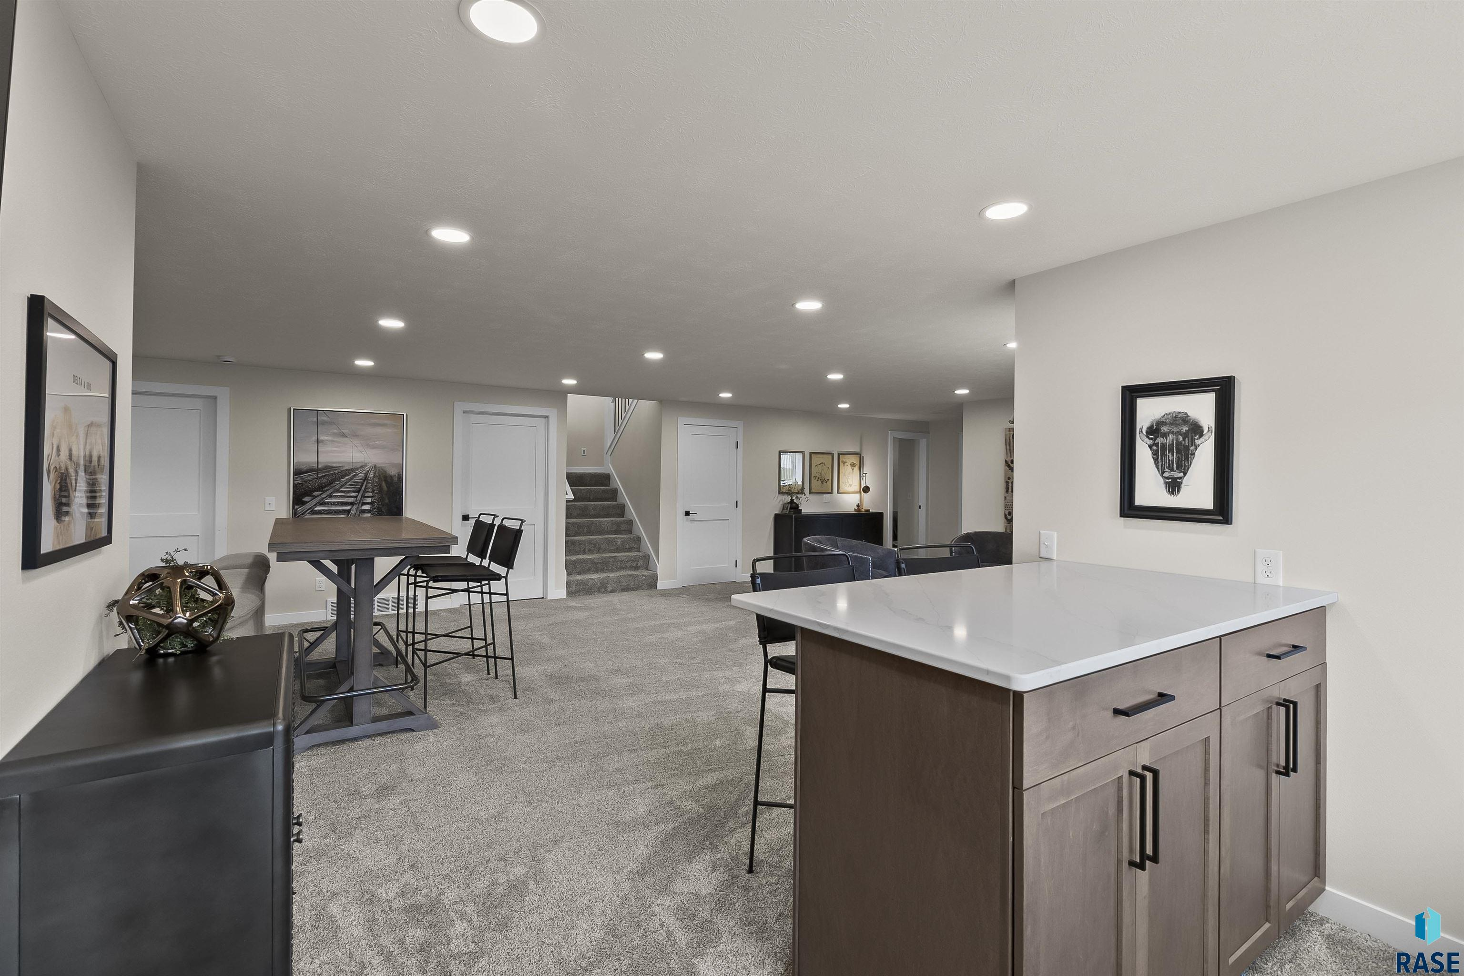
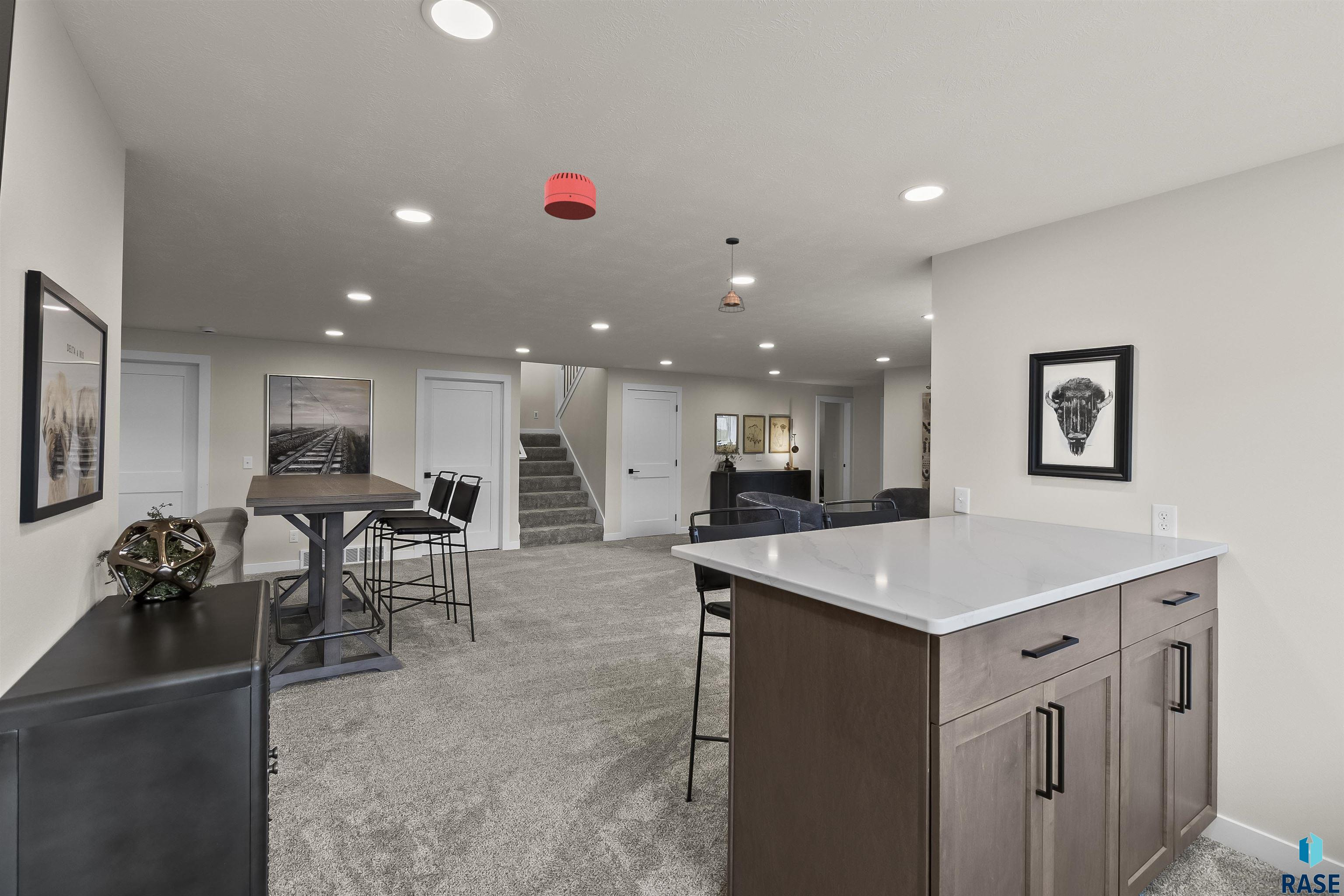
+ pendant light (732, 274)
+ smoke detector (570, 196)
